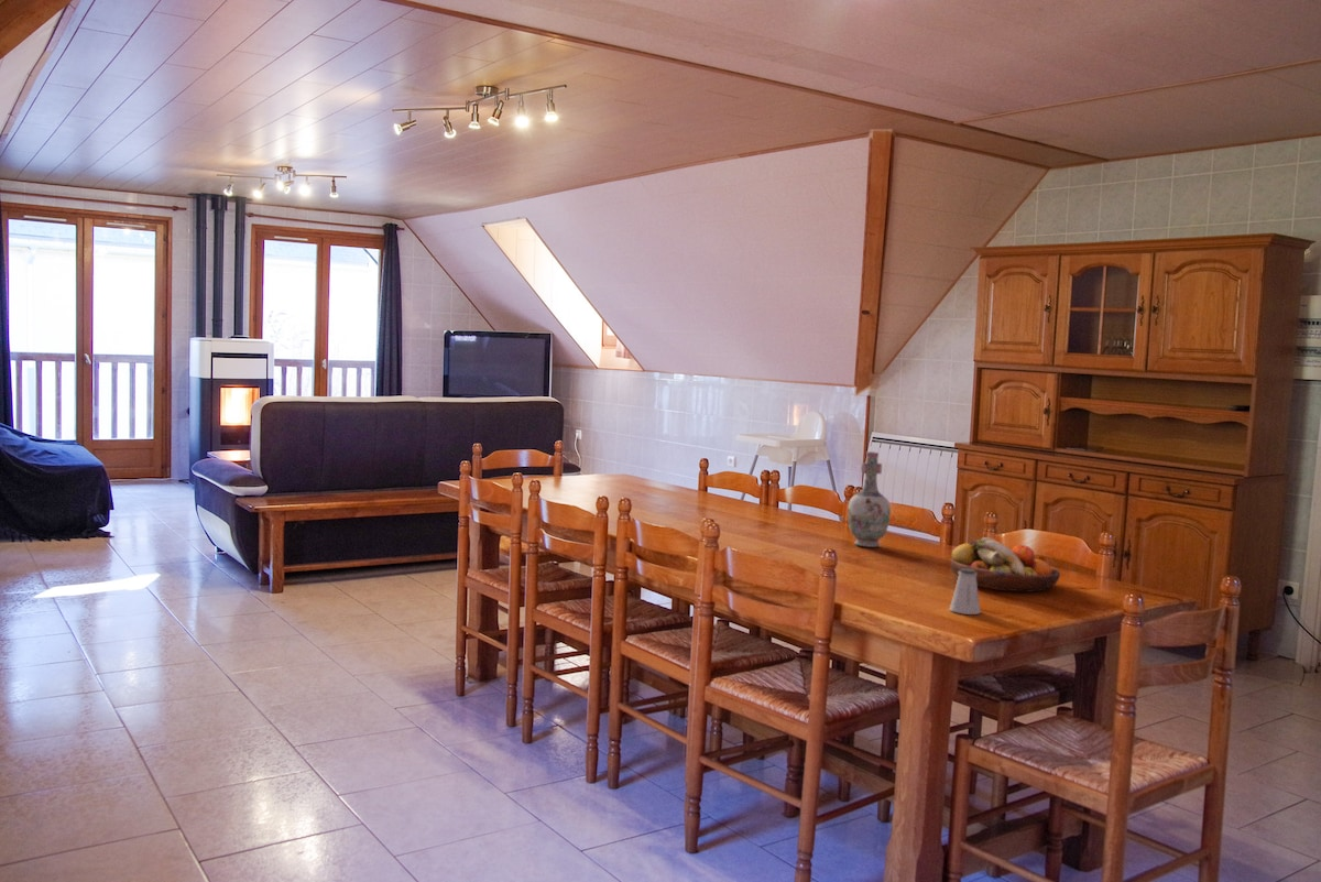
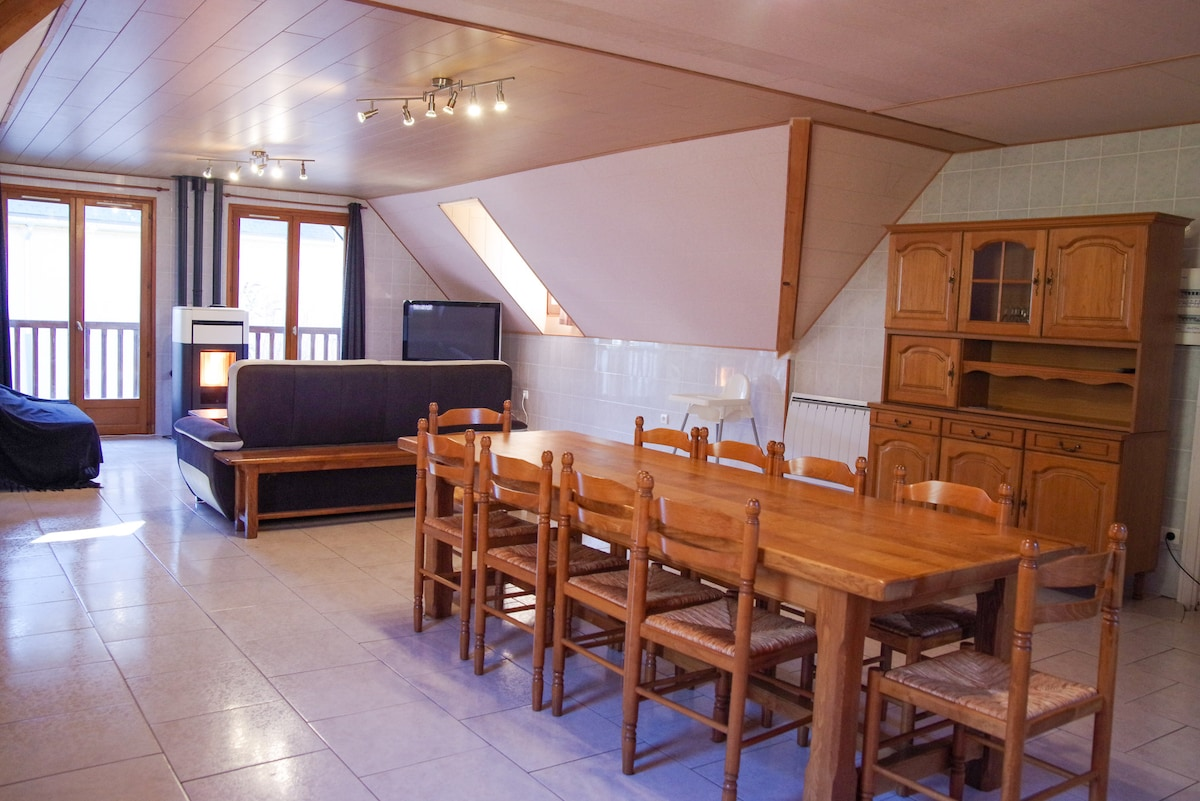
- fruit bowl (1005, 560)
- saltshaker (965, 590)
- vase (870, 499)
